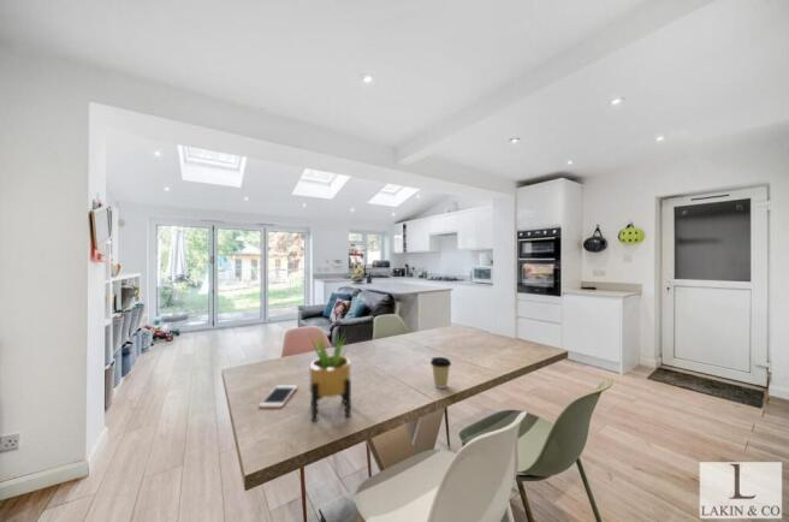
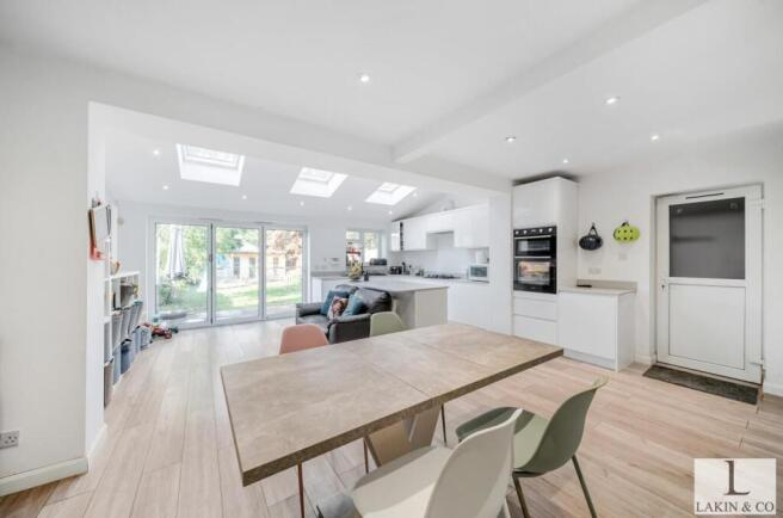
- potted plant (330, 368)
- coffee cup (440, 372)
- cell phone (279, 395)
